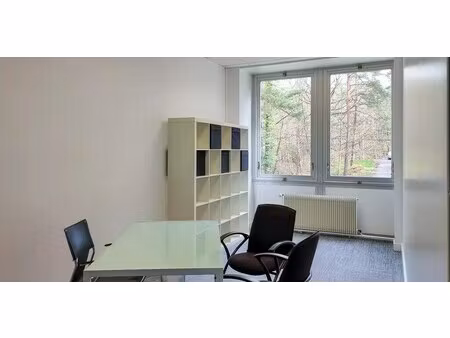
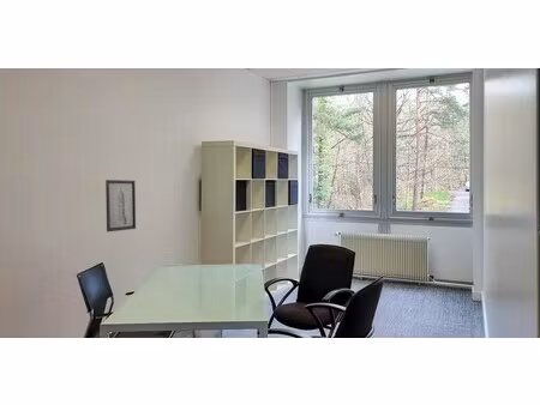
+ wall art (121, 205)
